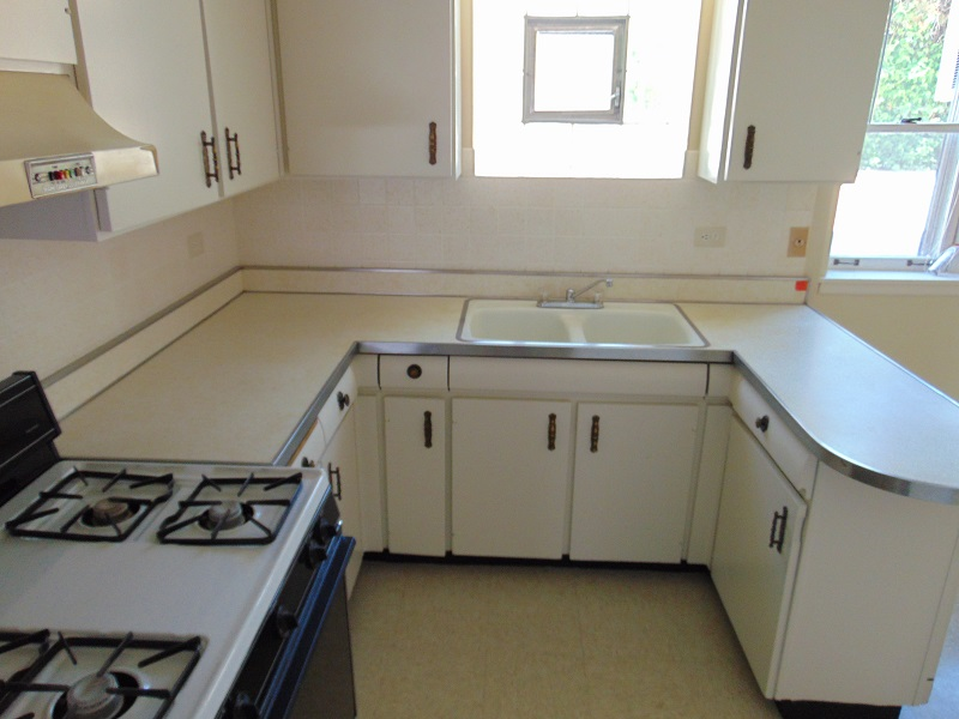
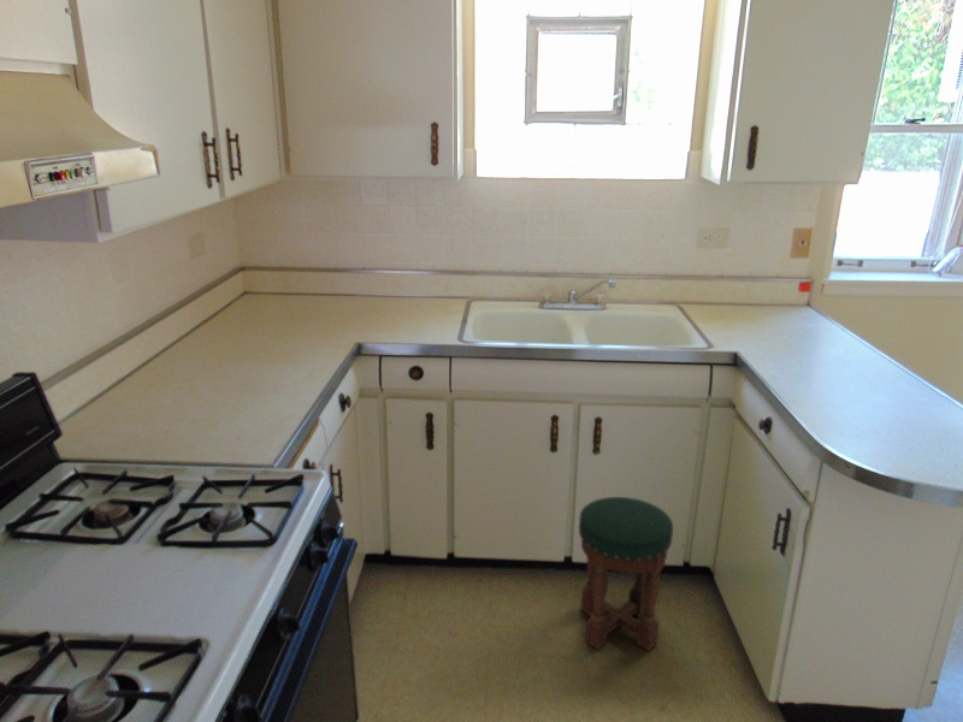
+ stool (621, 569)
